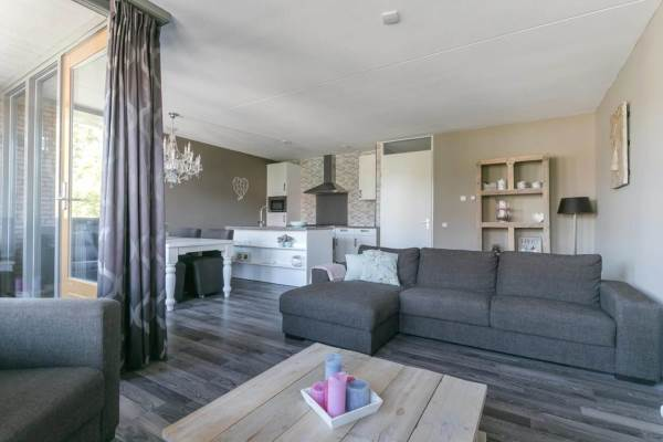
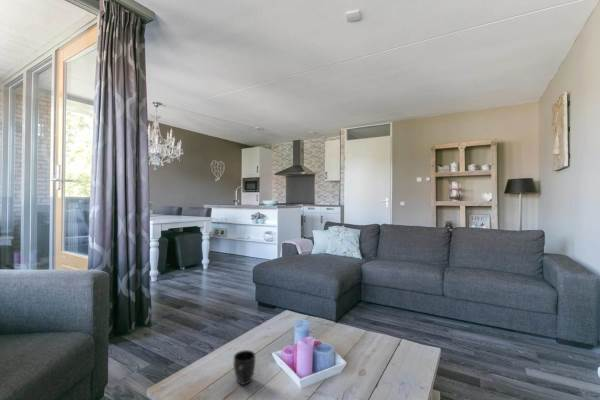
+ mug (243, 370)
